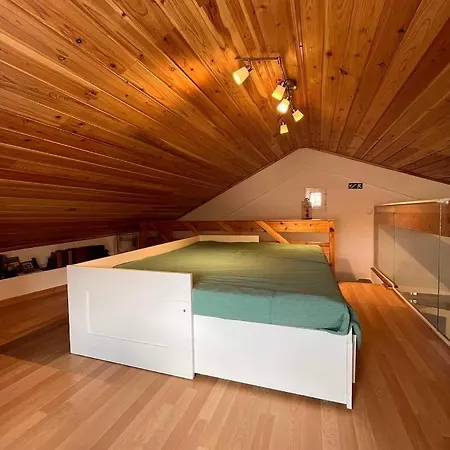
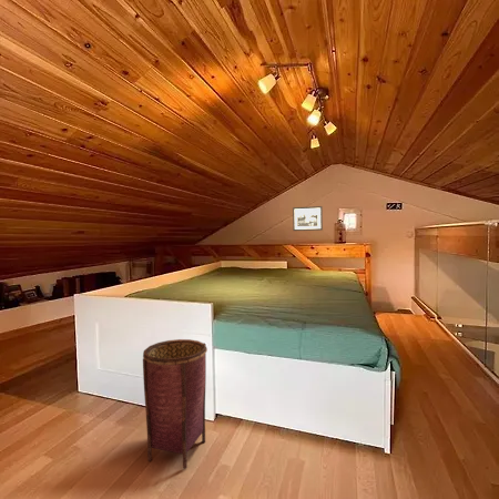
+ picture frame (307, 218)
+ woven basket (176, 399)
